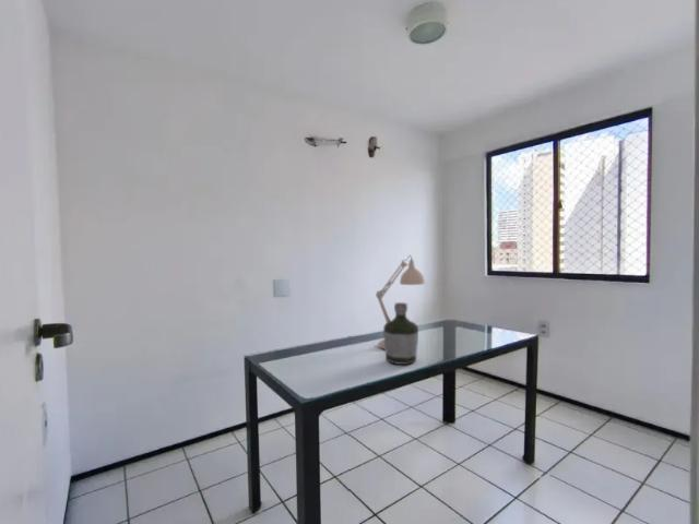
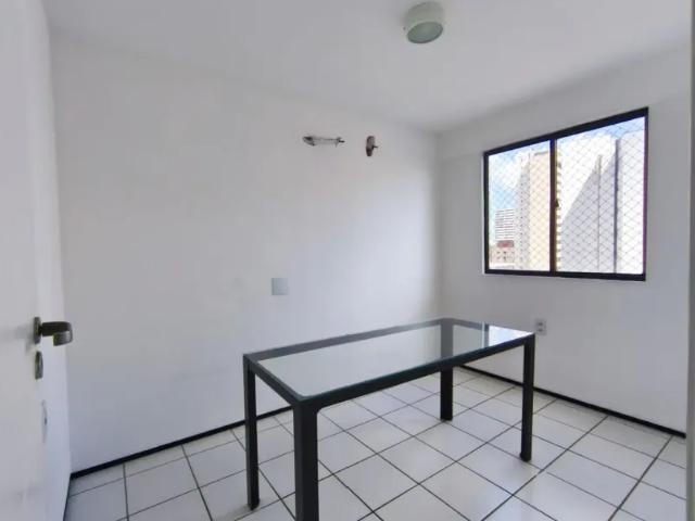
- desk lamp (401, 284)
- bottle (401, 332)
